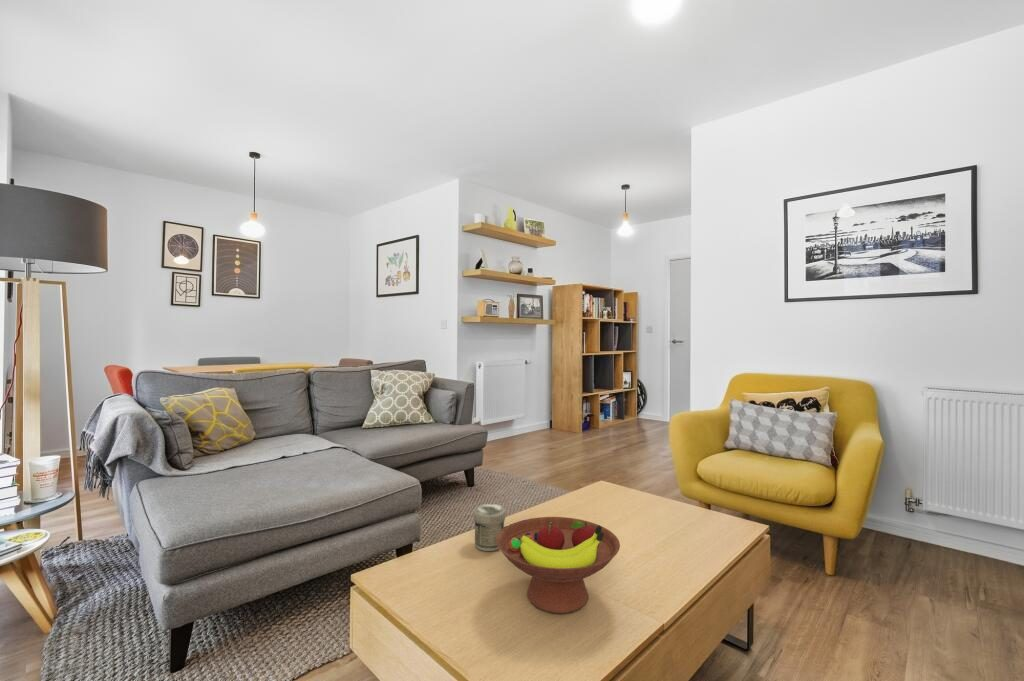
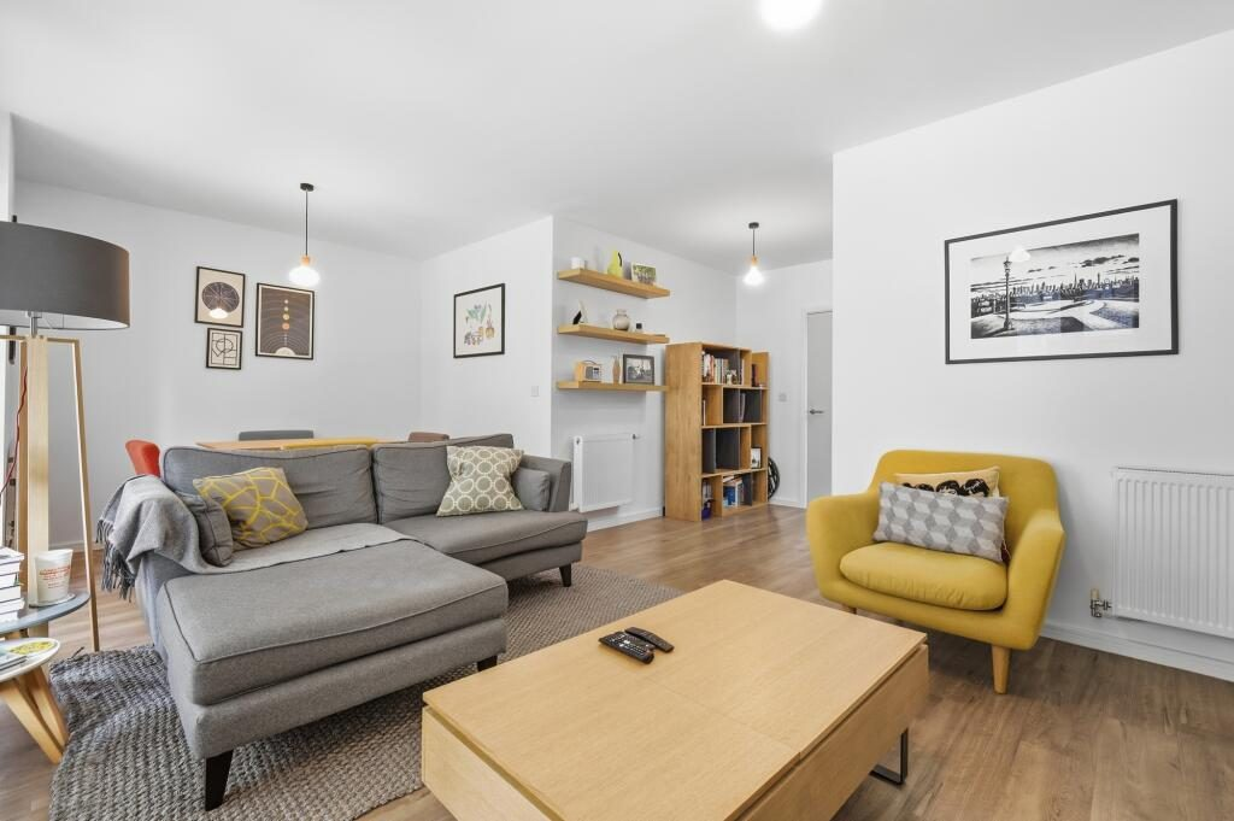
- fruit bowl (557, 557)
- jar (489, 526)
